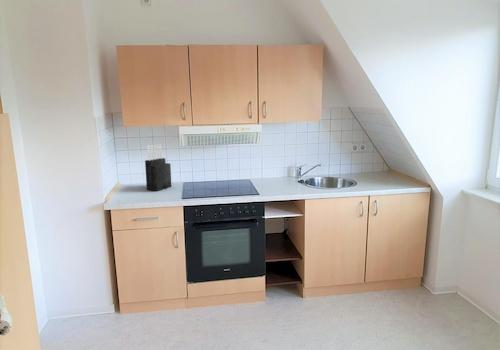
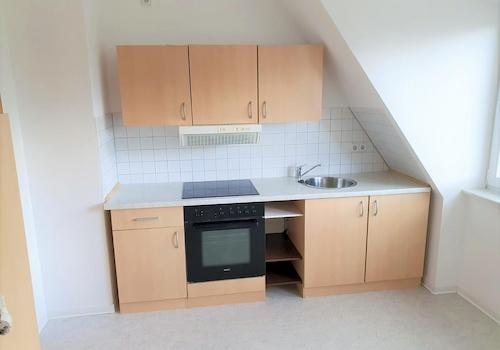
- knife block (159, 166)
